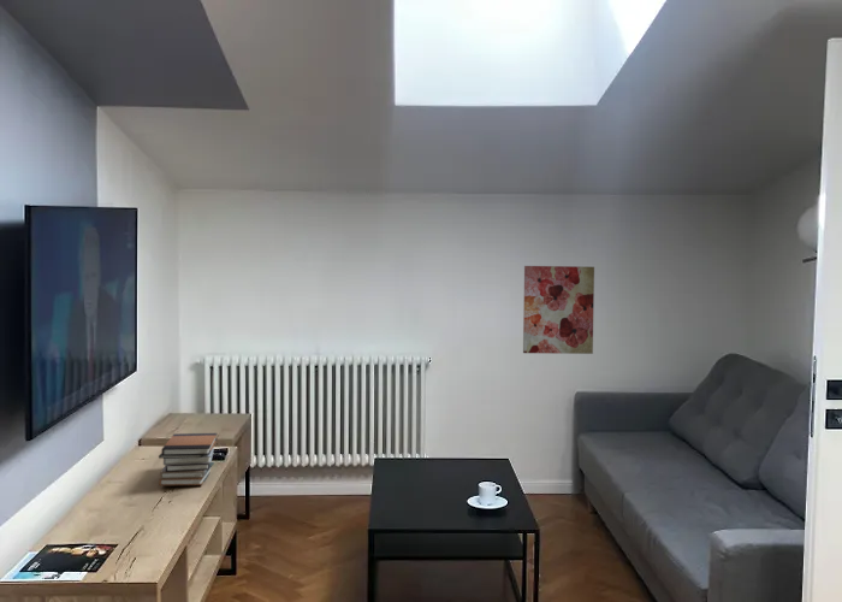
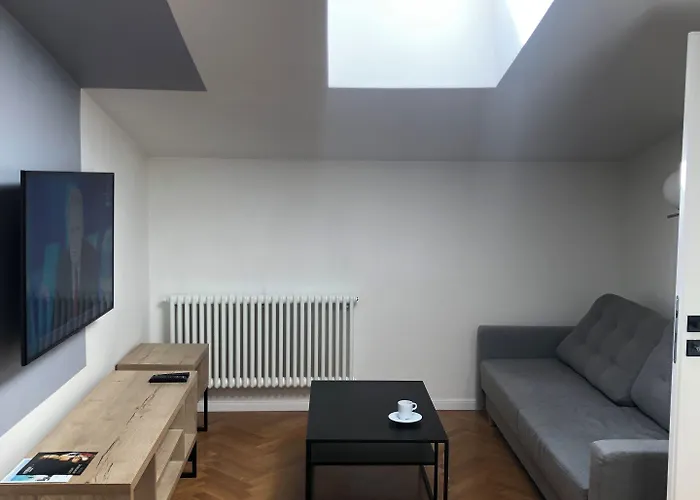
- wall art (558, 309)
- book stack (189, 458)
